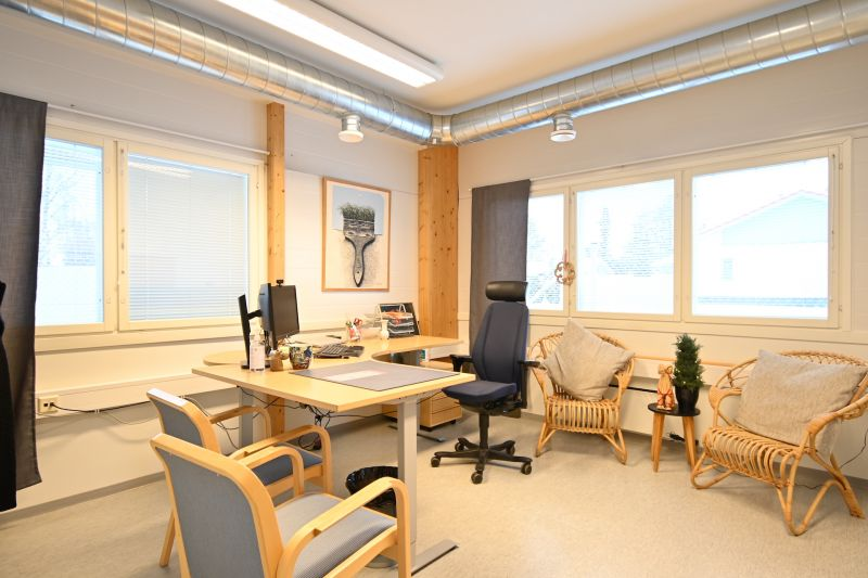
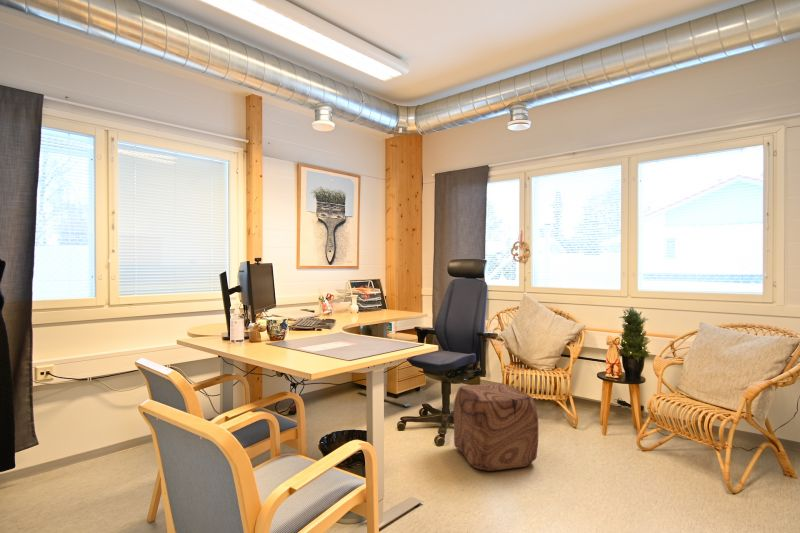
+ ottoman (493, 423)
